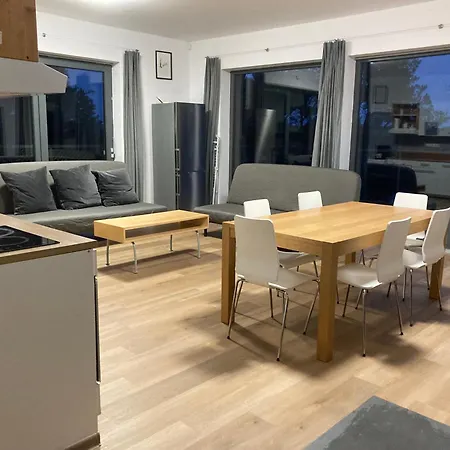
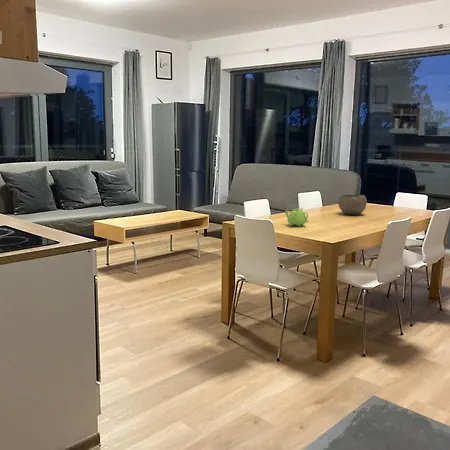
+ bowl (352, 204)
+ teapot (296, 217)
